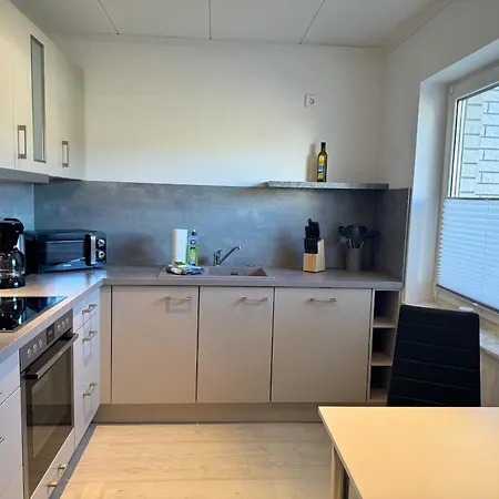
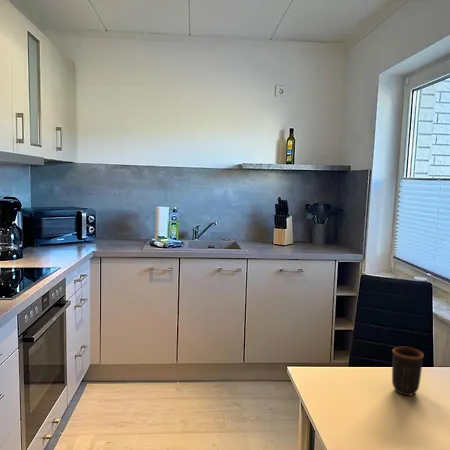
+ mug (406, 373)
